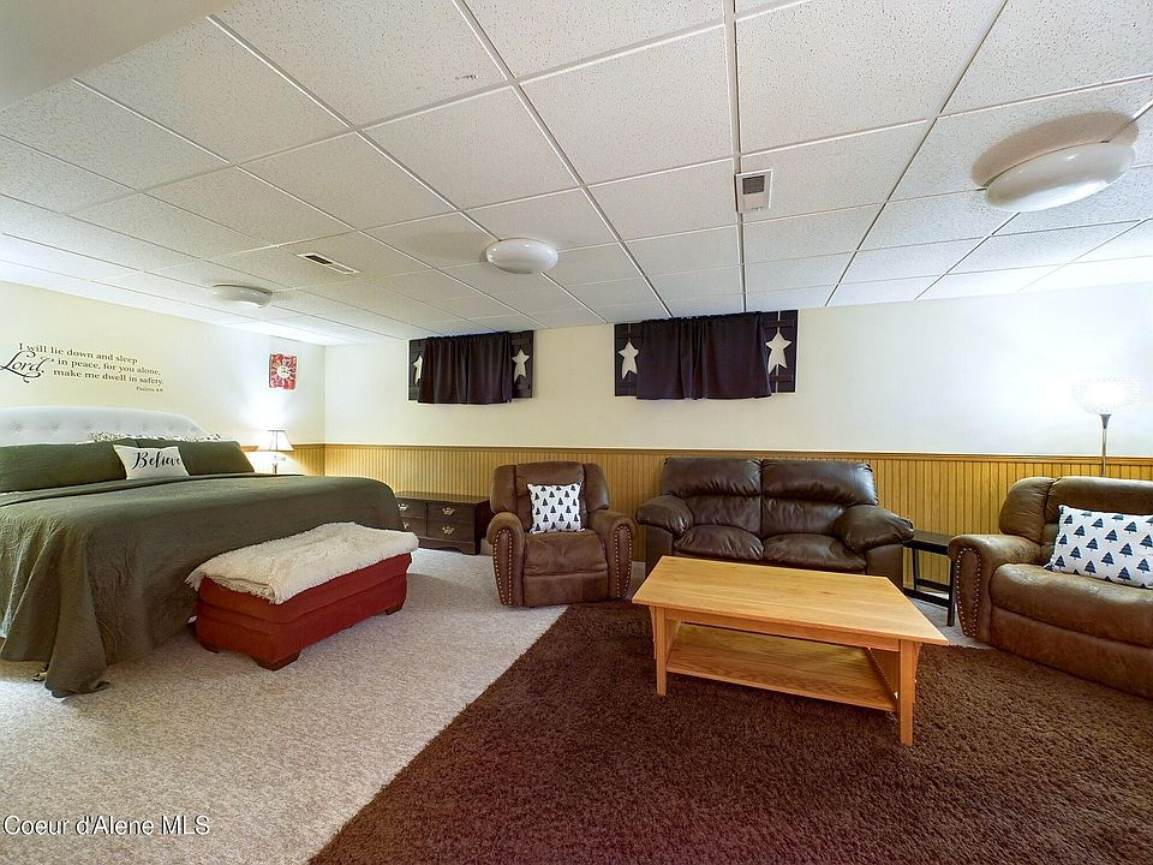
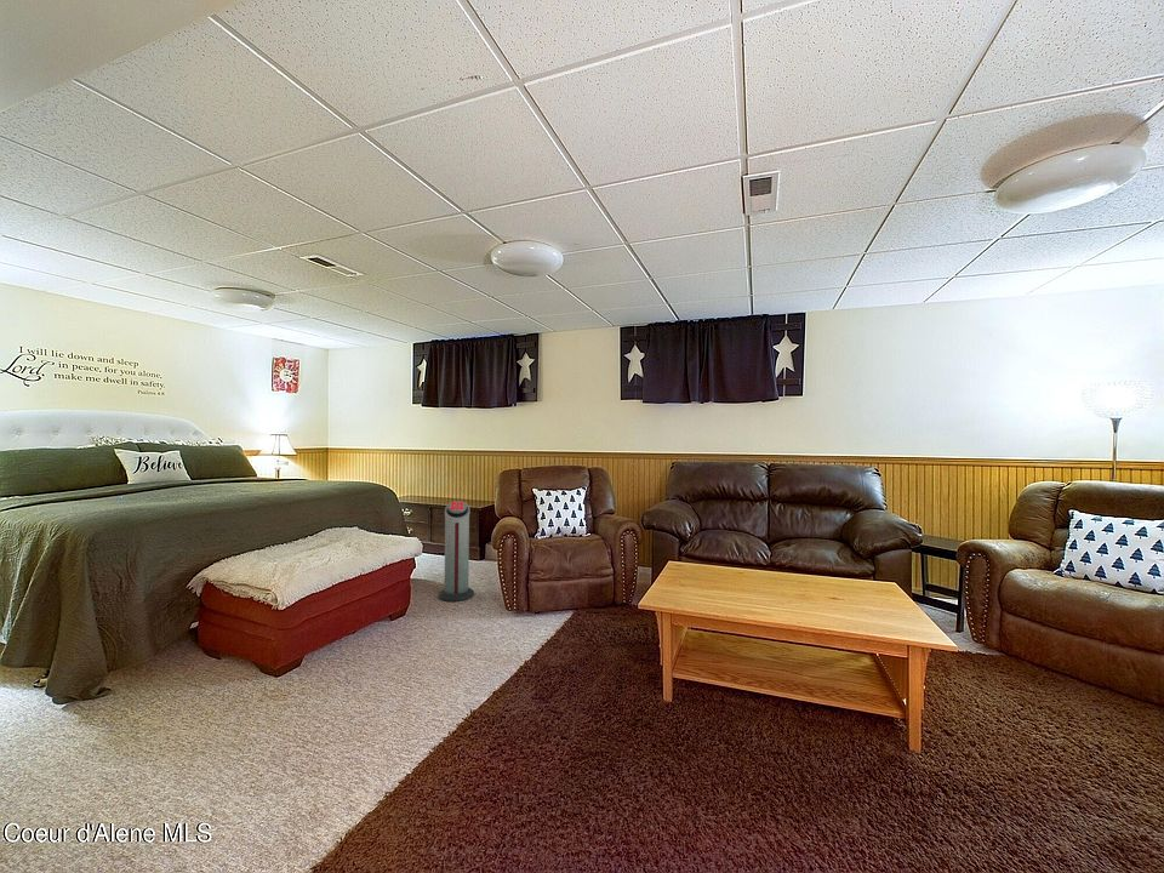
+ air purifier (456, 548)
